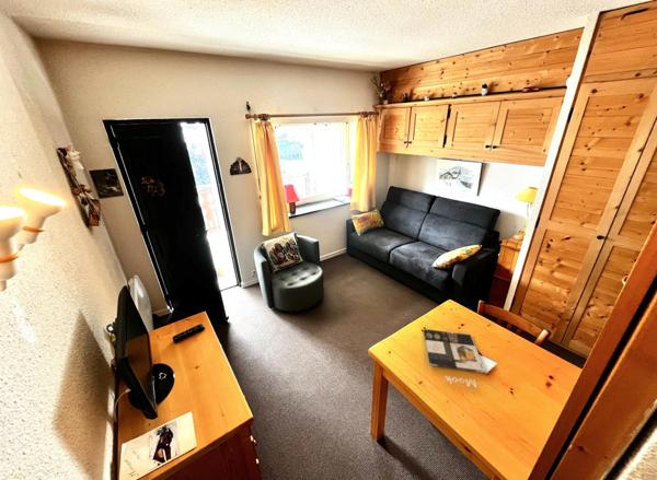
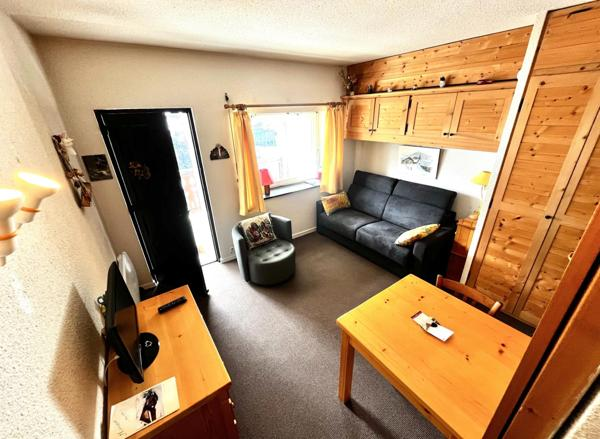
- magazine (452, 355)
